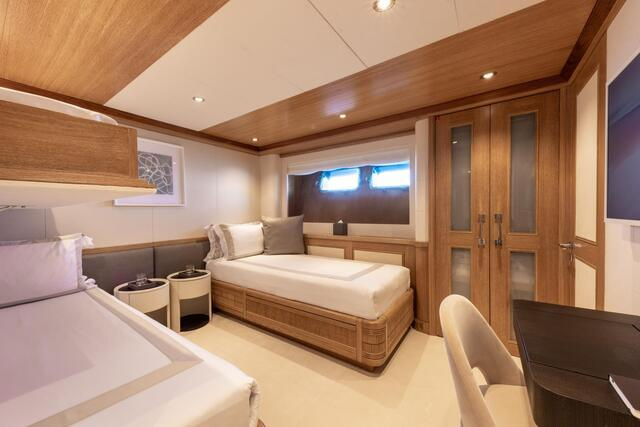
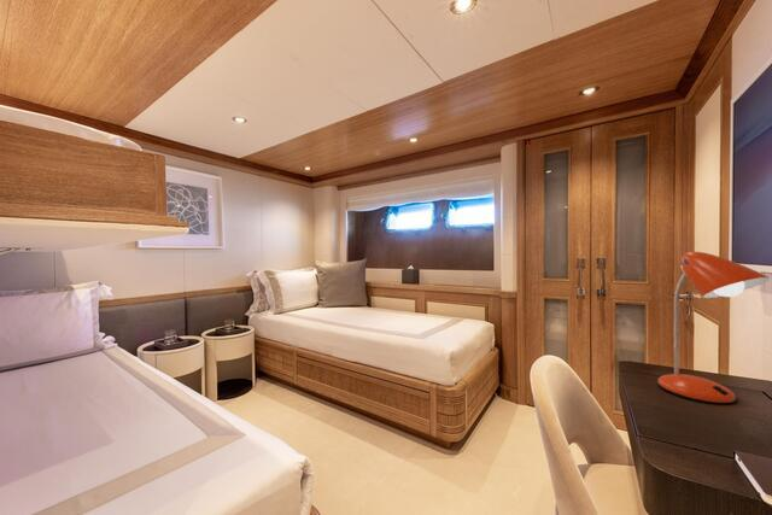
+ desk lamp (708, 297)
